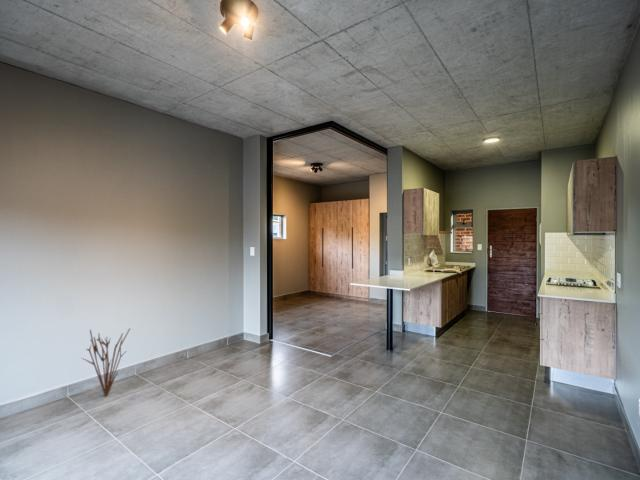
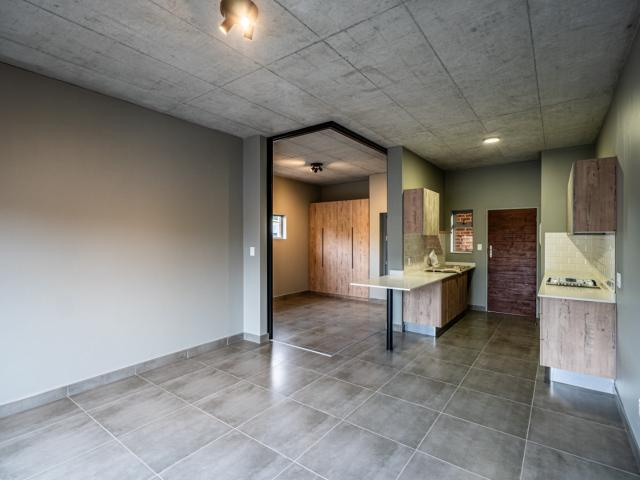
- decorative plant (103, 362)
